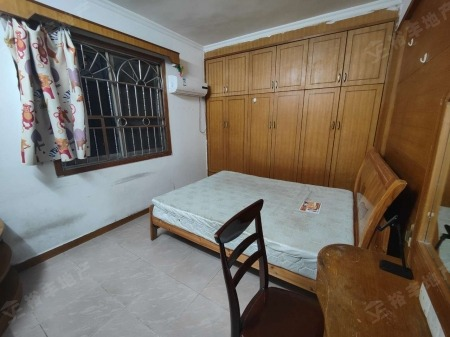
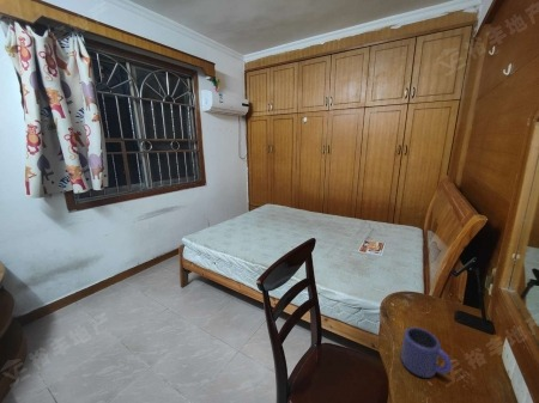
+ mug (425, 354)
